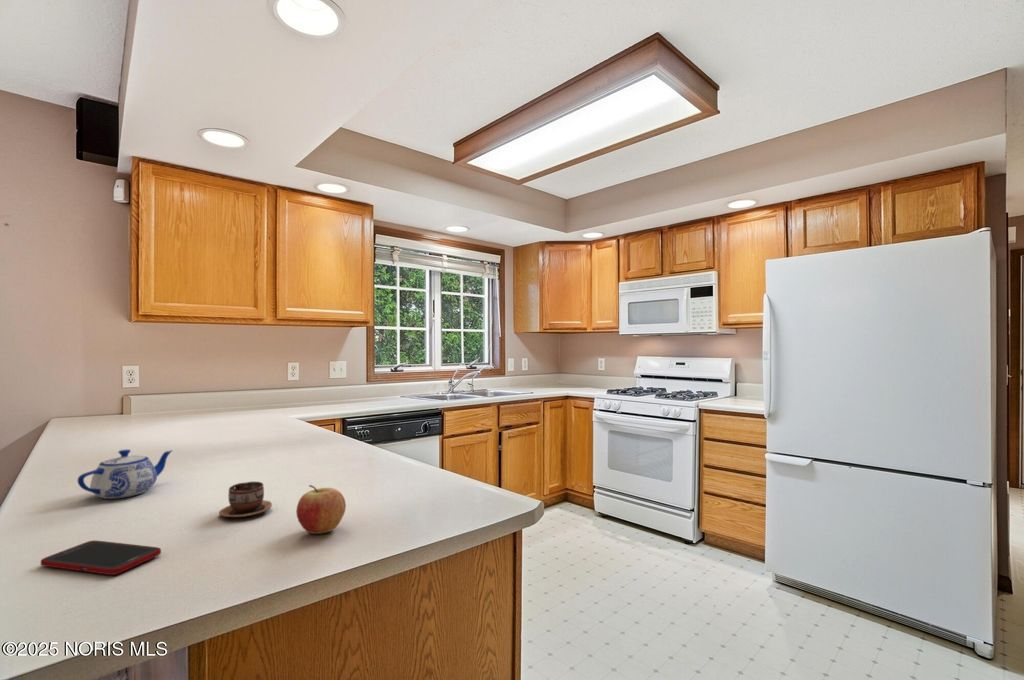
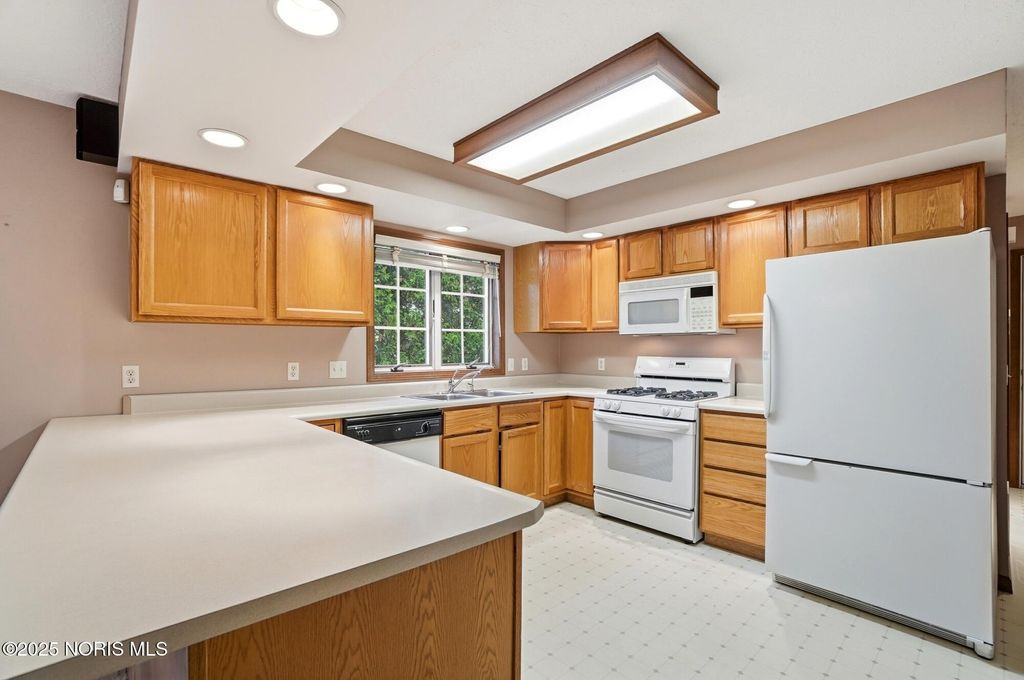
- teapot (129, 470)
- cell phone (102, 556)
- cup (245, 498)
- fruit (321, 508)
